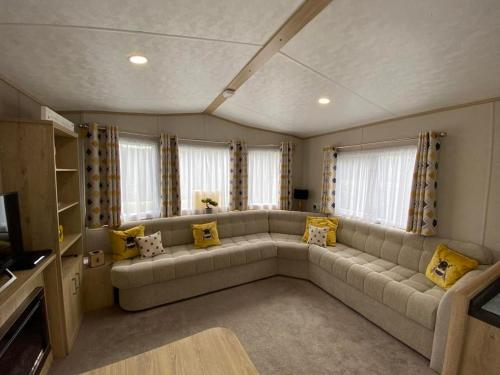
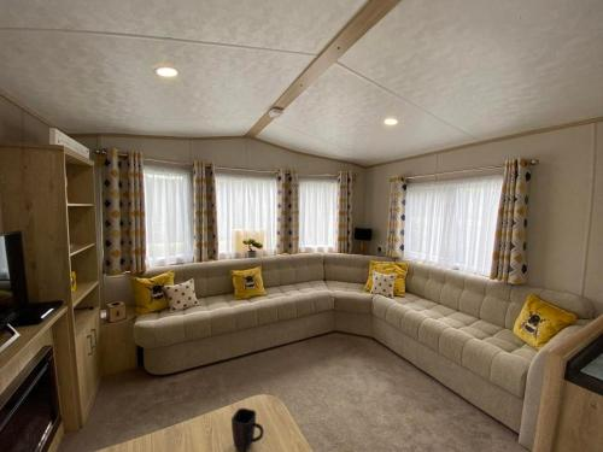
+ mug (247, 429)
